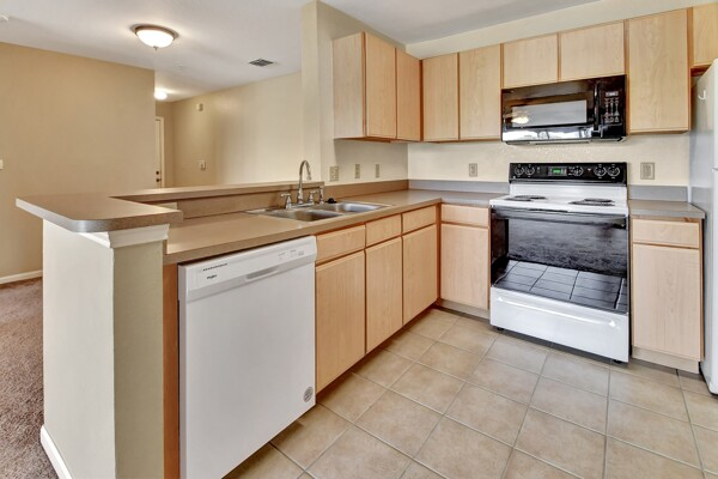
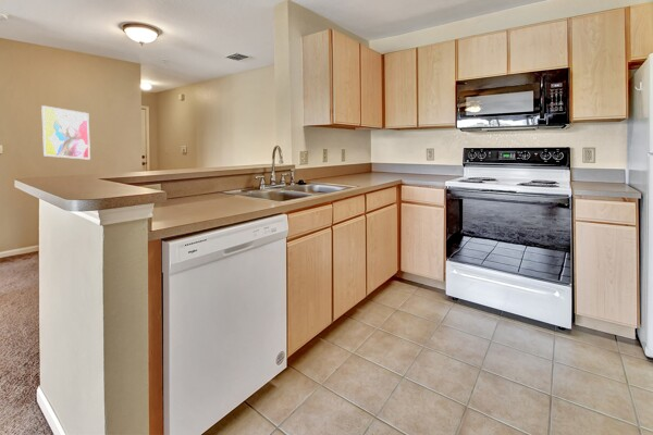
+ wall art (66, 134)
